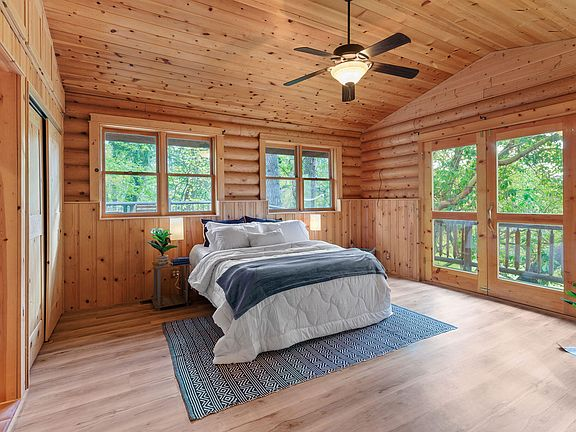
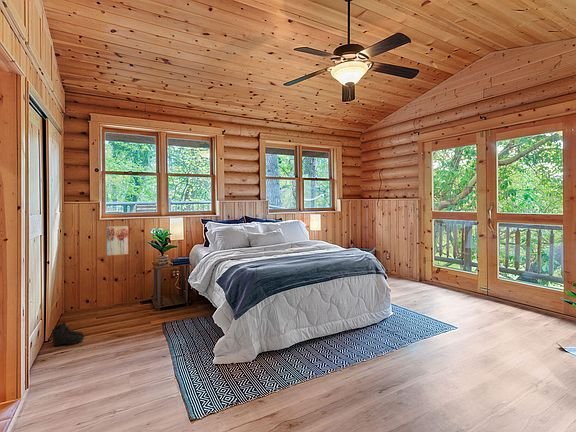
+ boots (68, 332)
+ wall art (117, 240)
